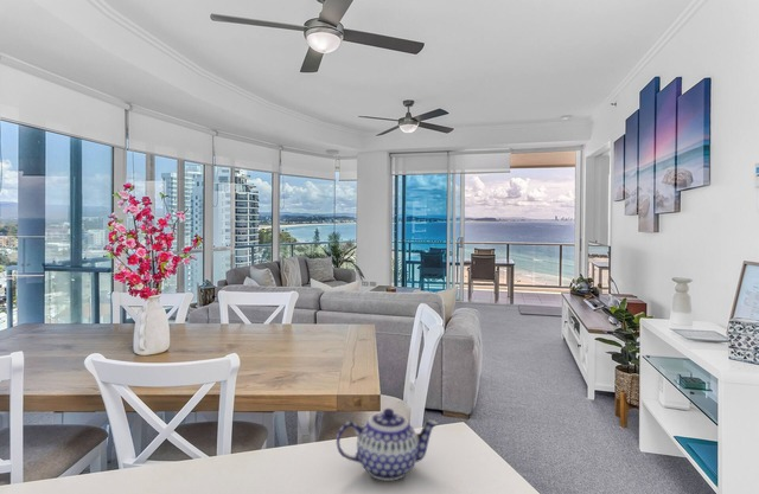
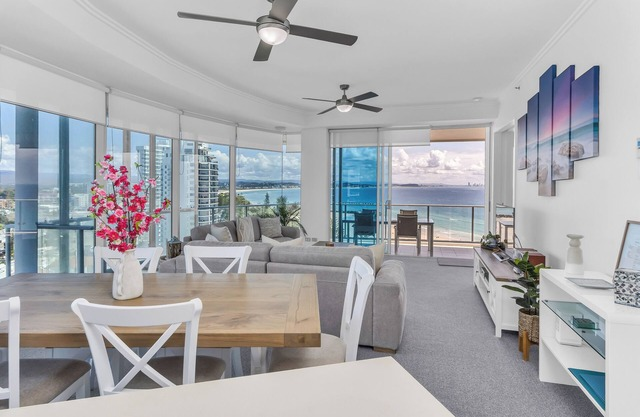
- teapot (387, 438)
